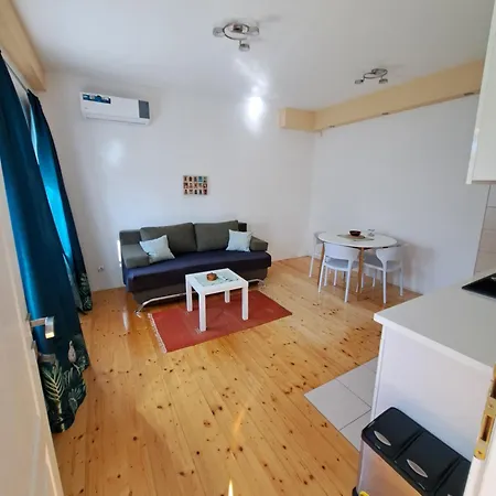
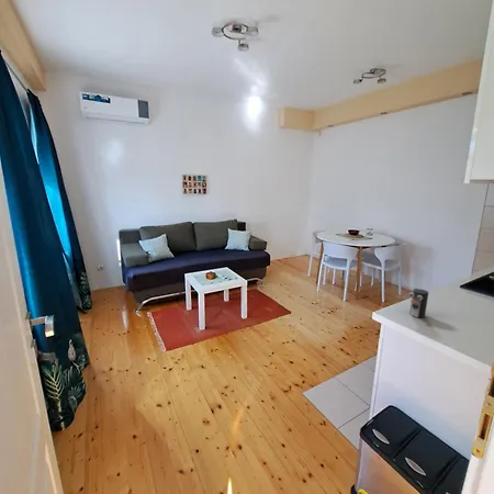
+ cup (417, 303)
